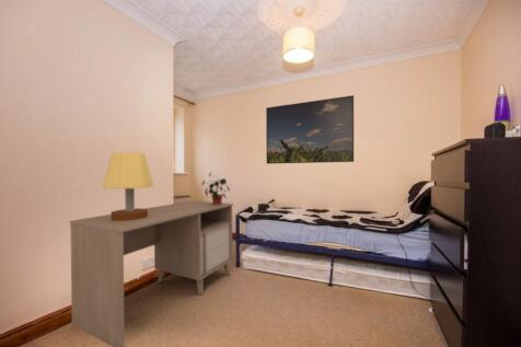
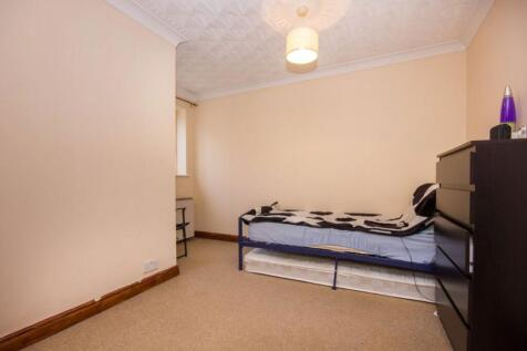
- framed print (306, 132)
- potted plant (215, 188)
- desk (167, 252)
- table lamp (129, 185)
